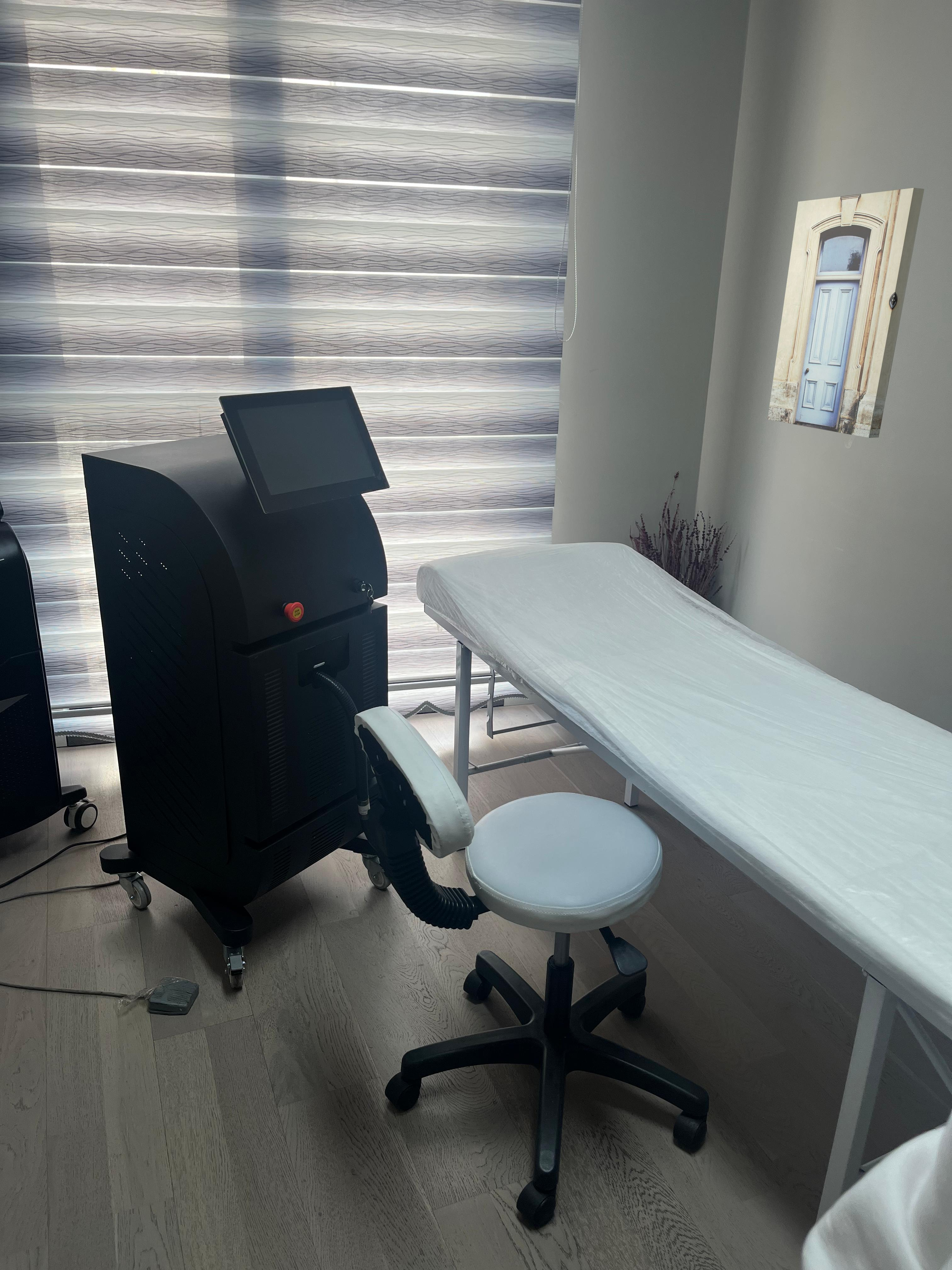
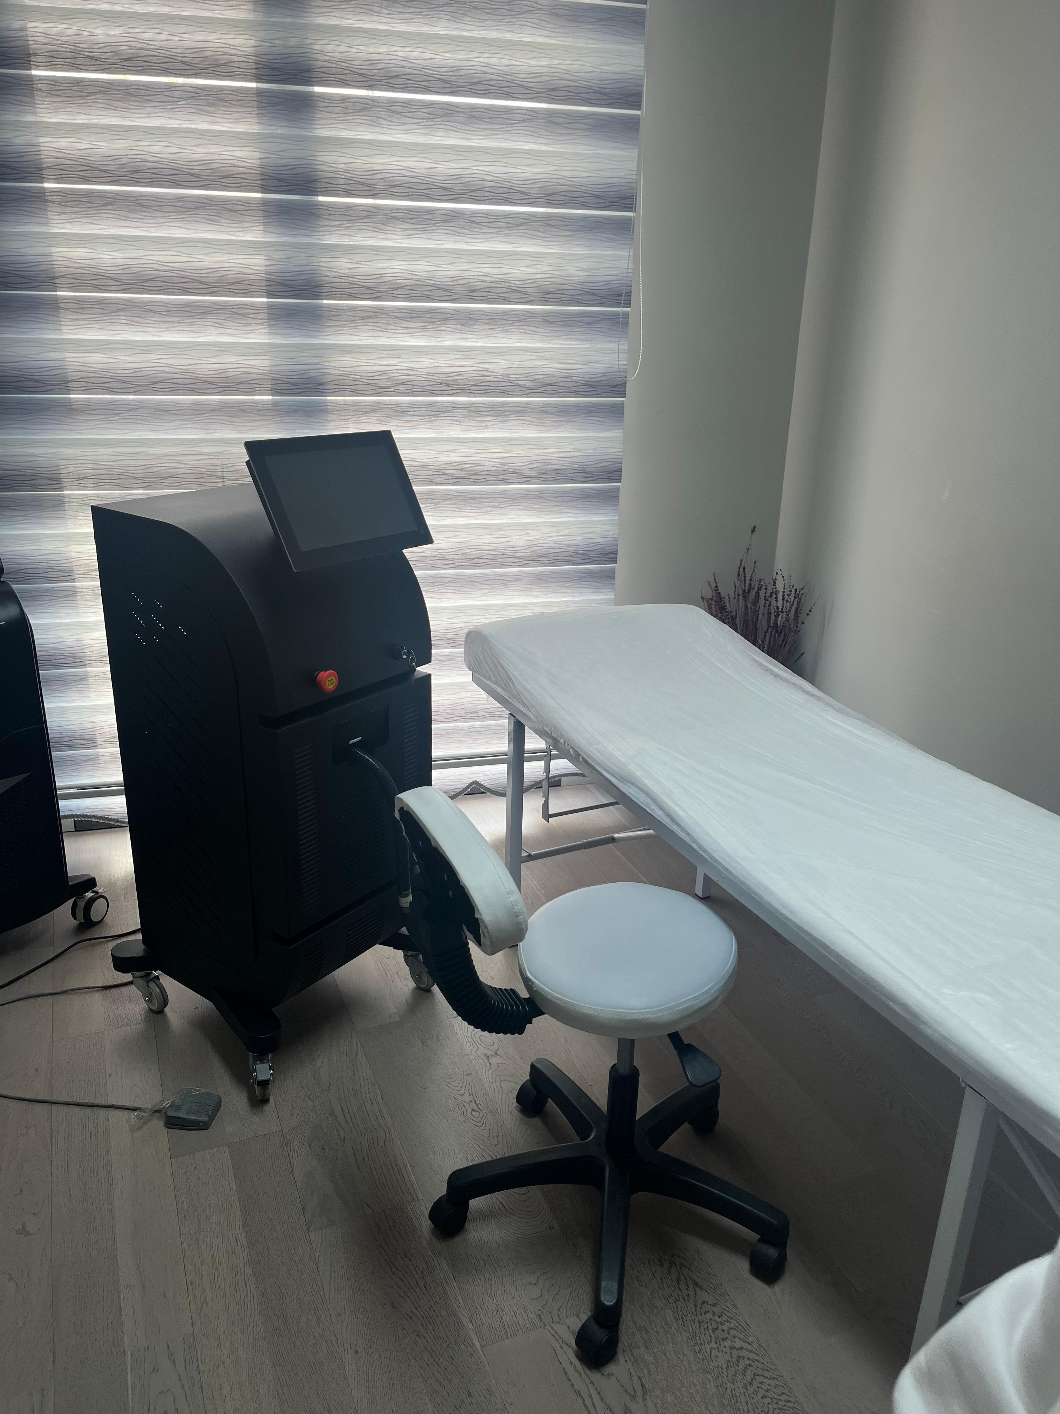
- wall art (837, 317)
